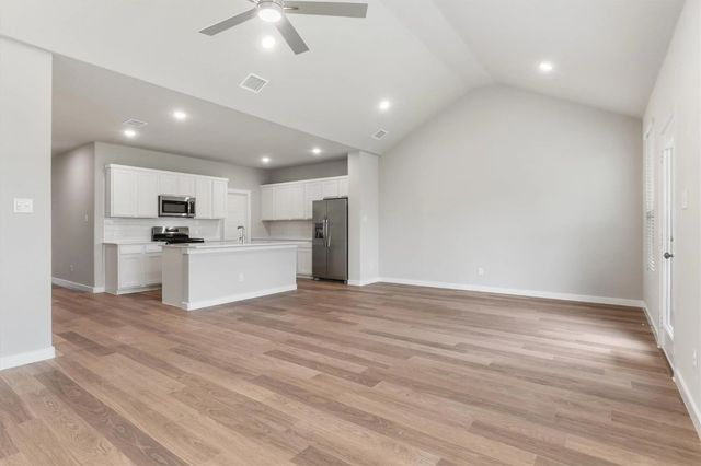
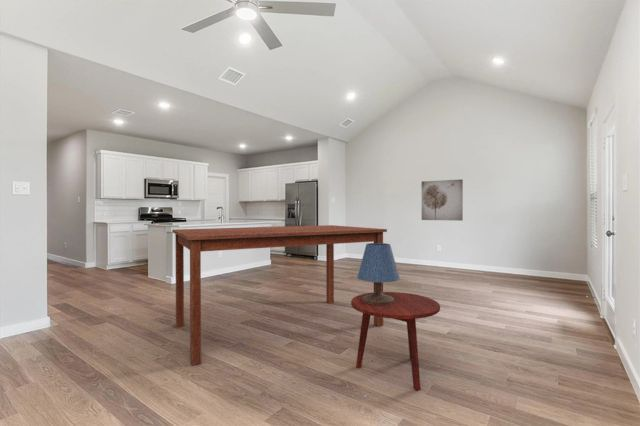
+ dining table (279, 246)
+ side table (407, 331)
+ table lamp (378, 272)
+ wall art (441, 200)
